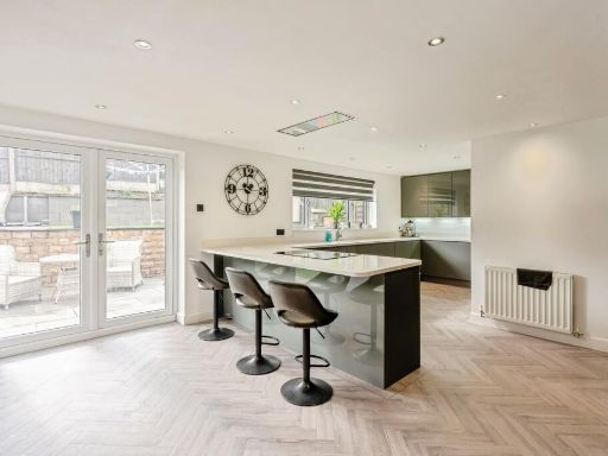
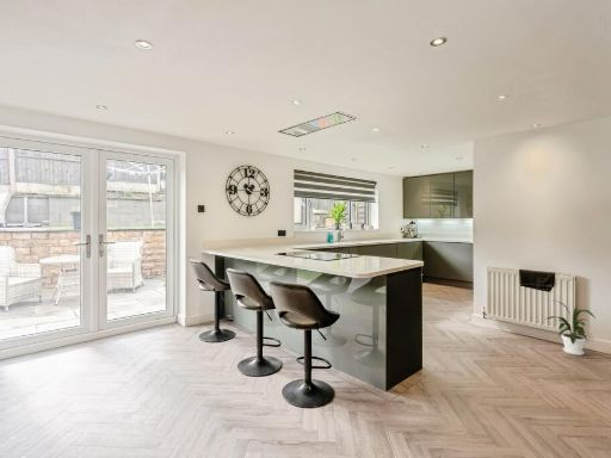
+ house plant (570, 328)
